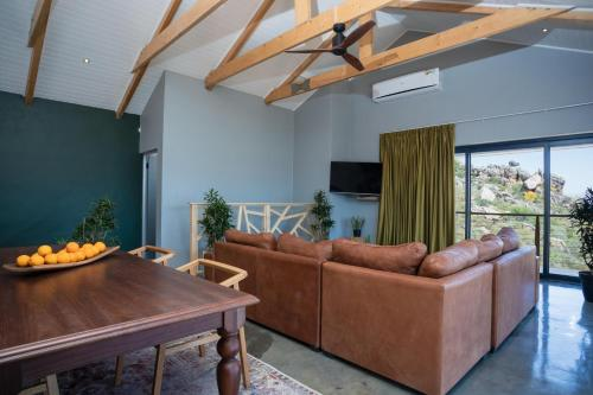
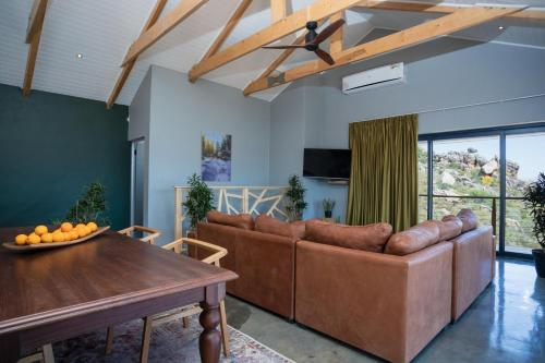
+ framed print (216, 157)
